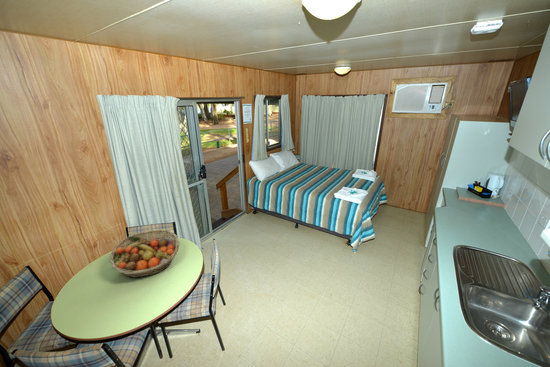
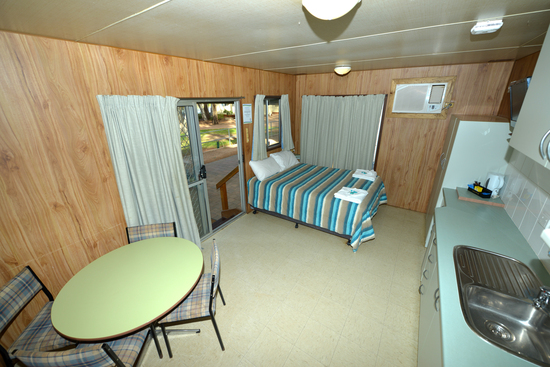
- fruit basket (147, 253)
